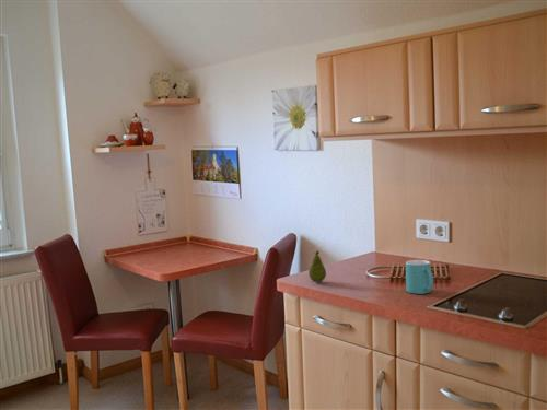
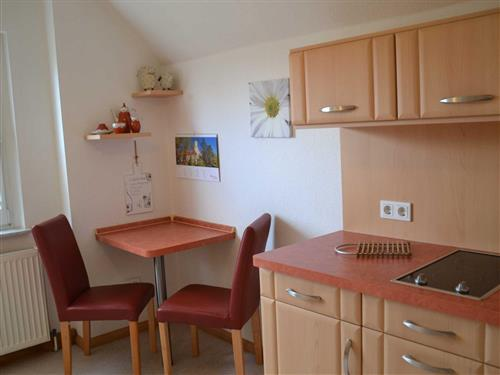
- fruit (316, 266)
- mug (421, 277)
